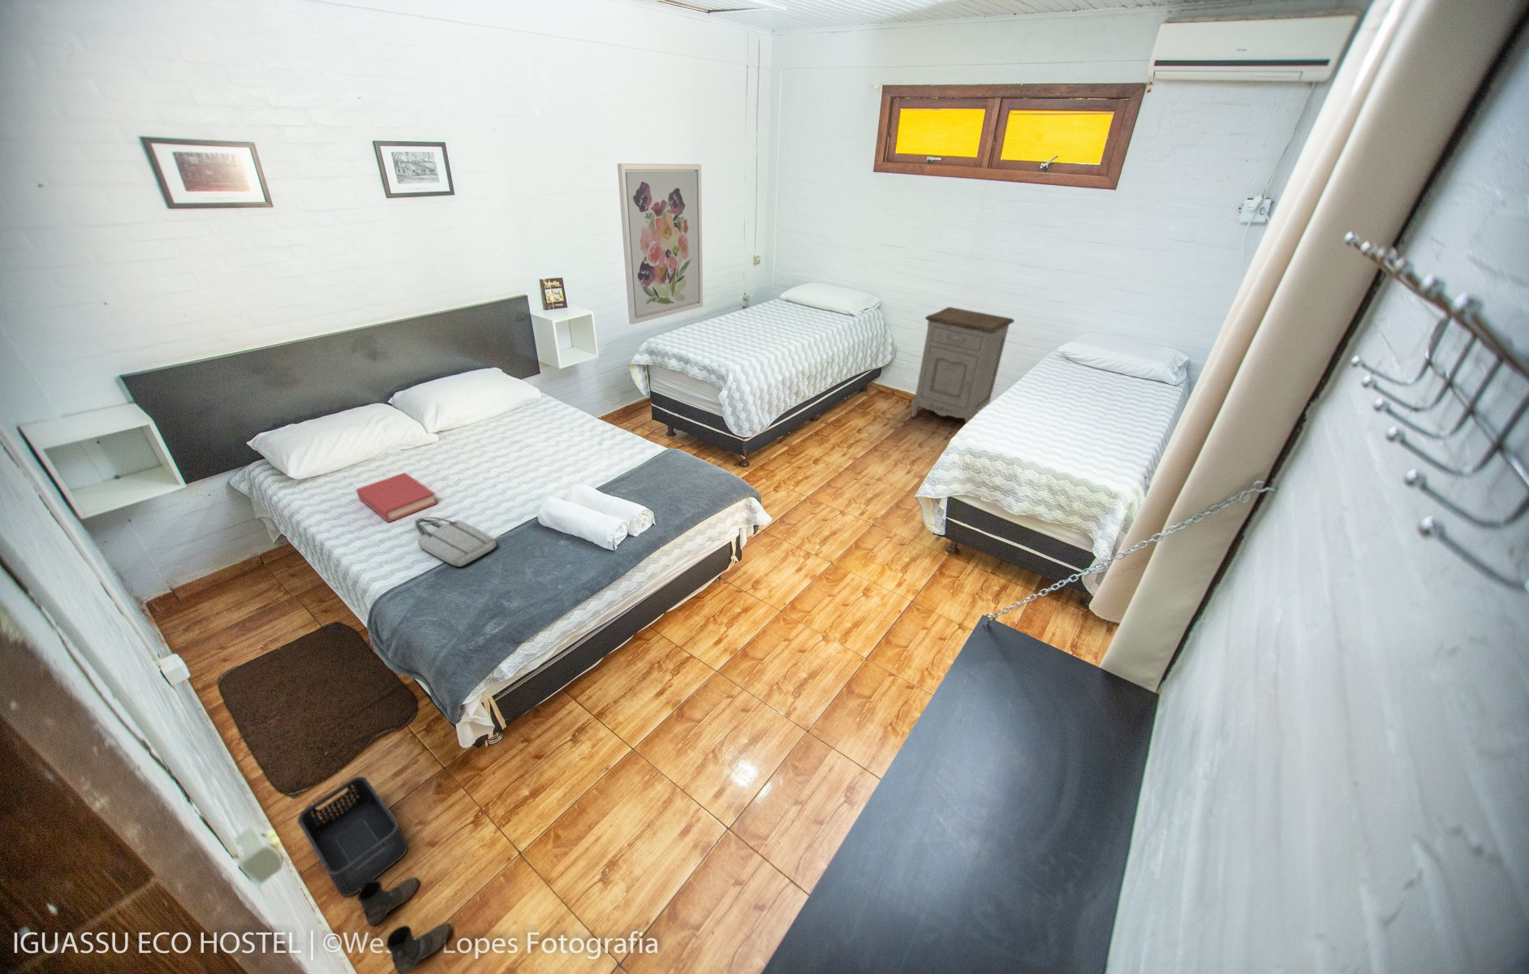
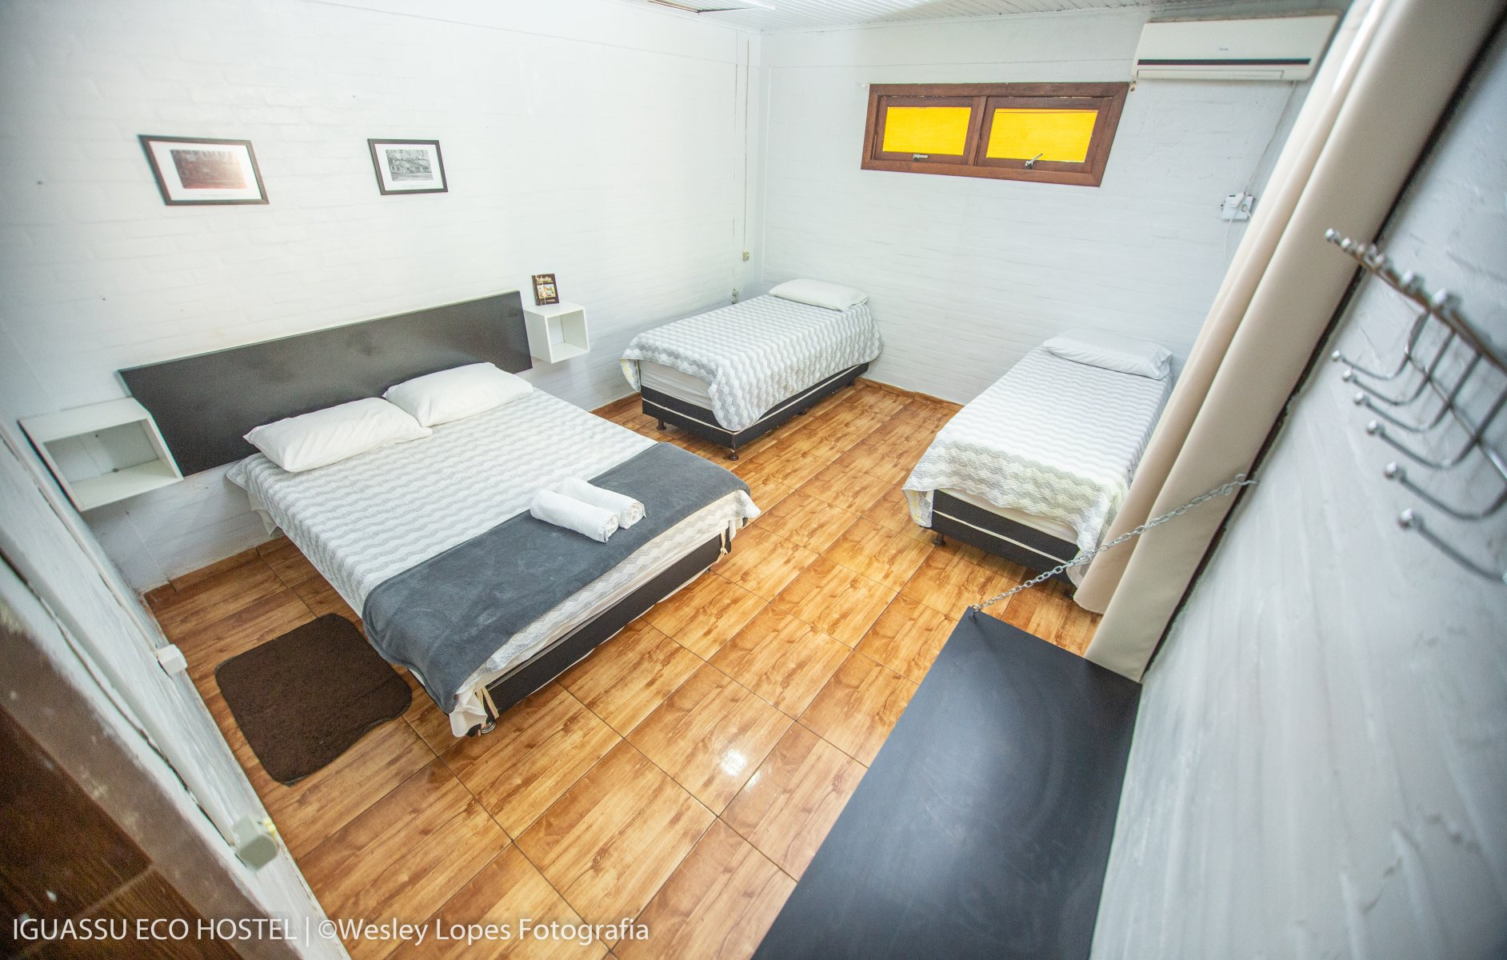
- storage bin (354, 832)
- nightstand (957, 370)
- hardback book (396, 496)
- wall art (664, 244)
- tote bag (447, 536)
- boots (399, 904)
